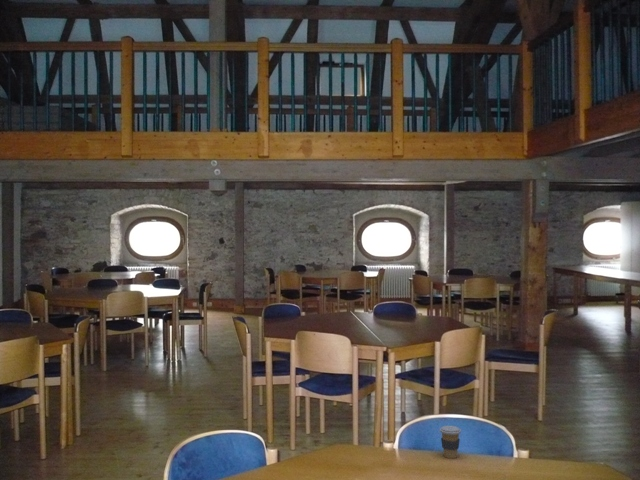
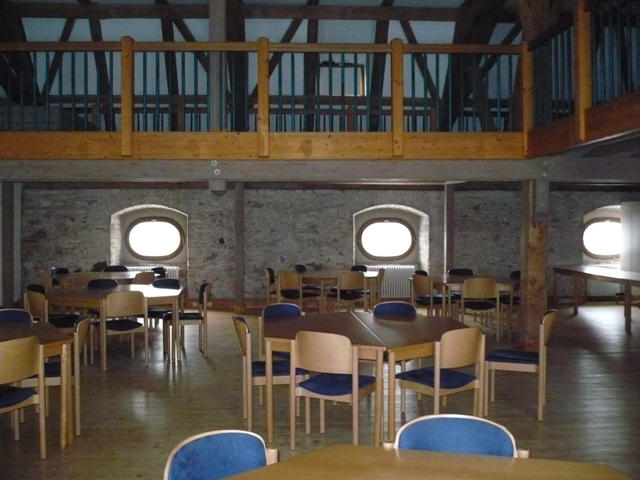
- coffee cup (450, 442)
